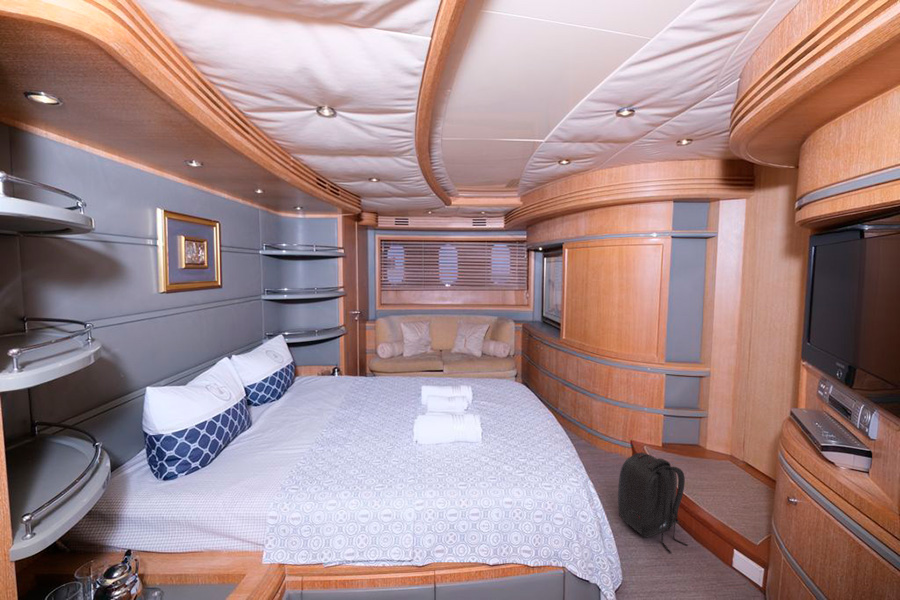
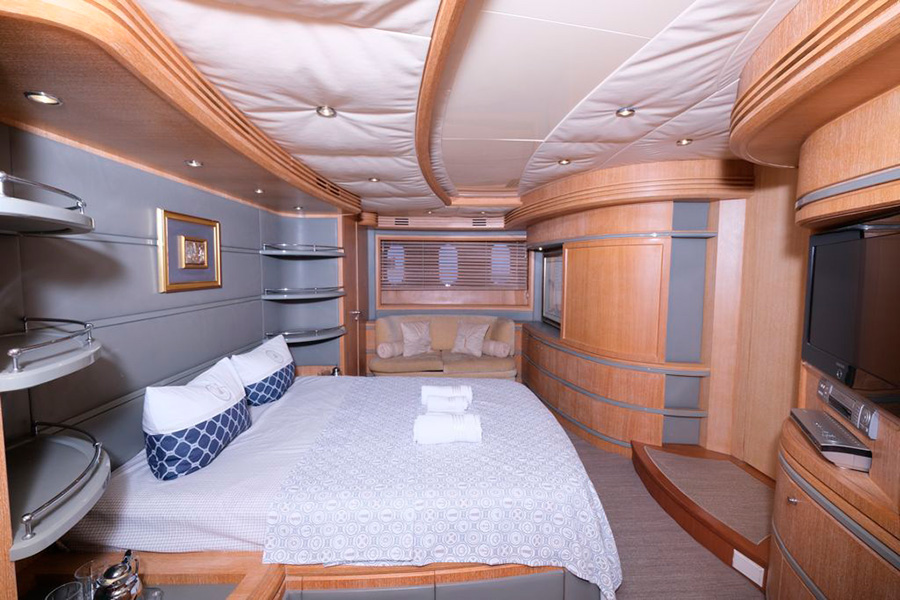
- backpack (652, 493)
